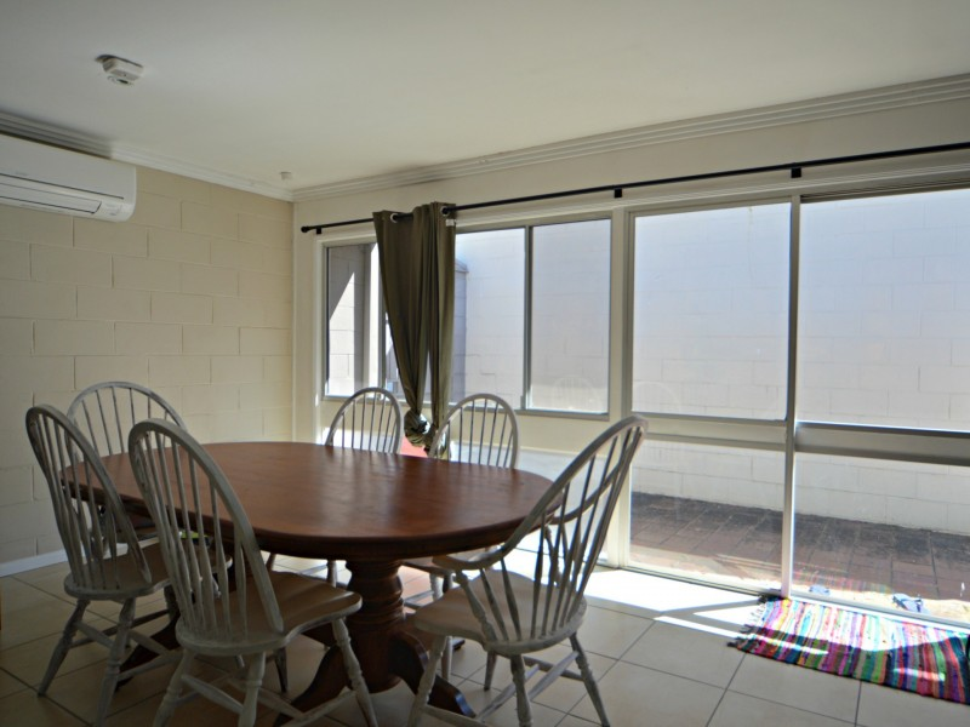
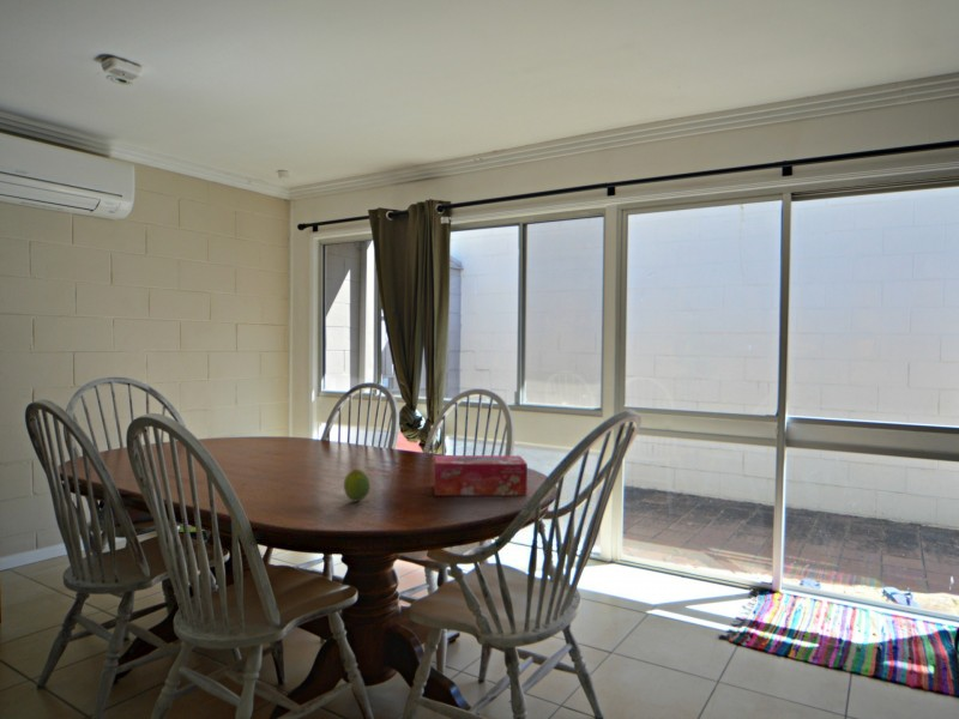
+ fruit (356, 484)
+ tissue box (478, 475)
